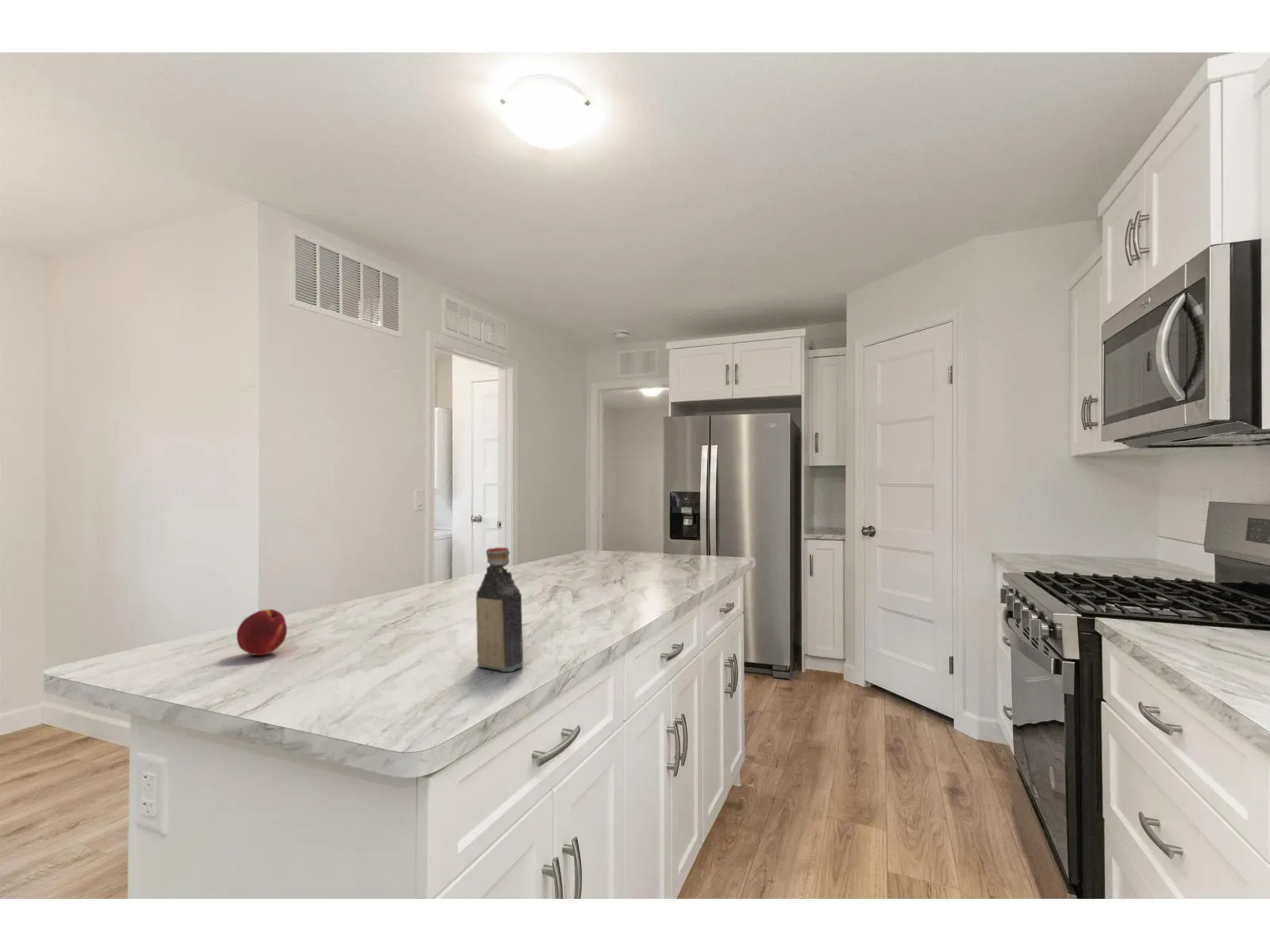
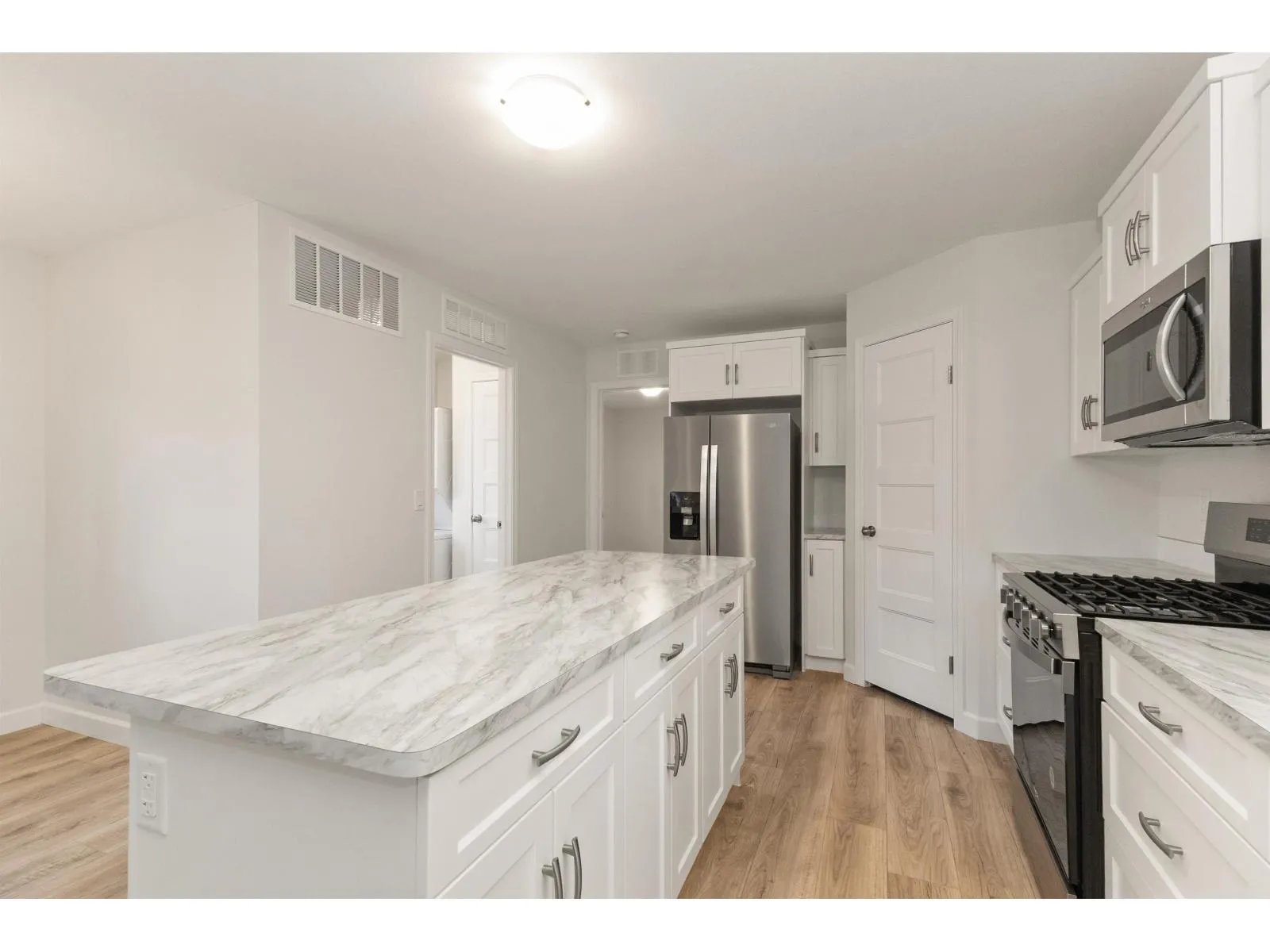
- peach (262, 632)
- bottle (499, 607)
